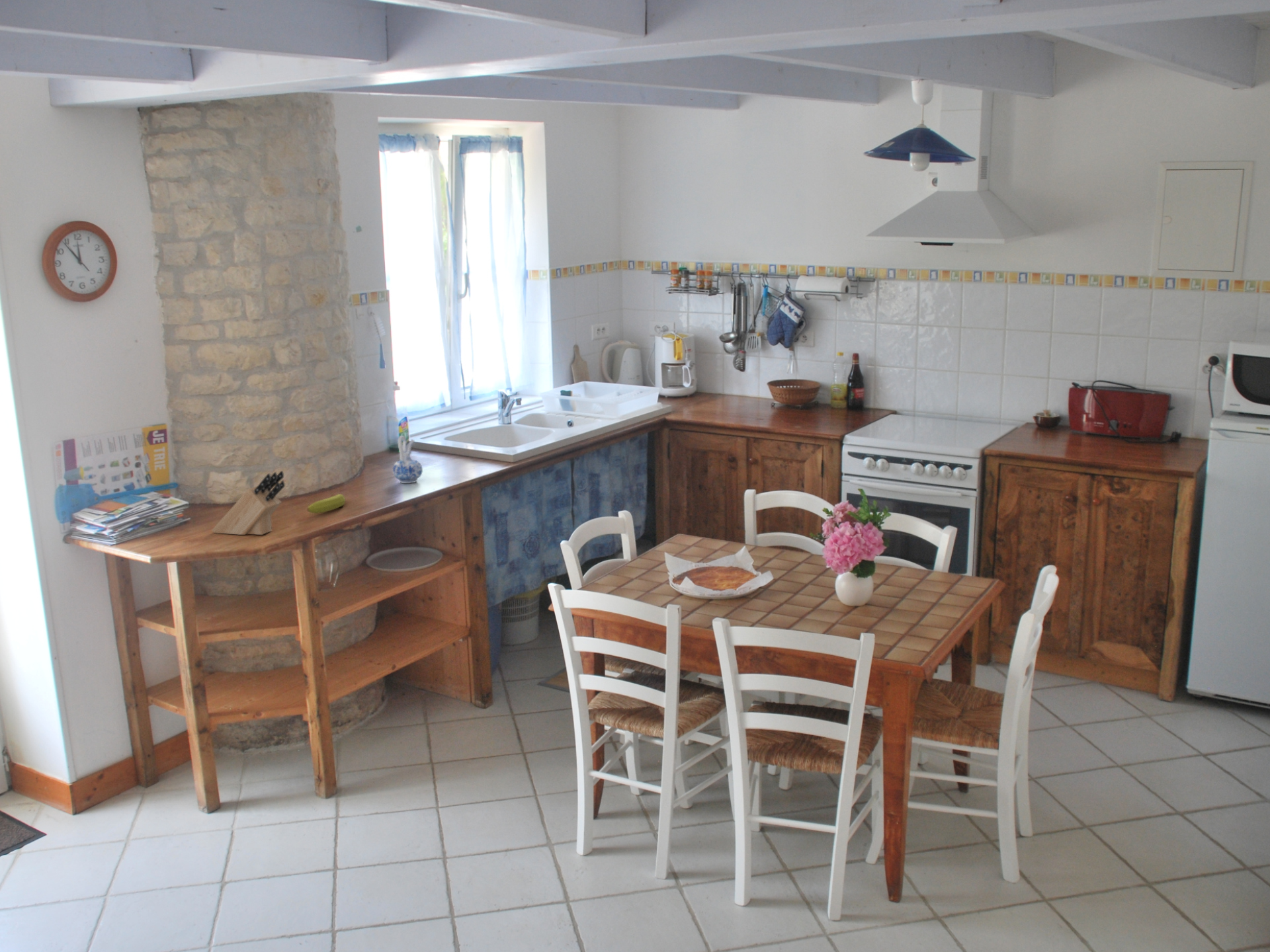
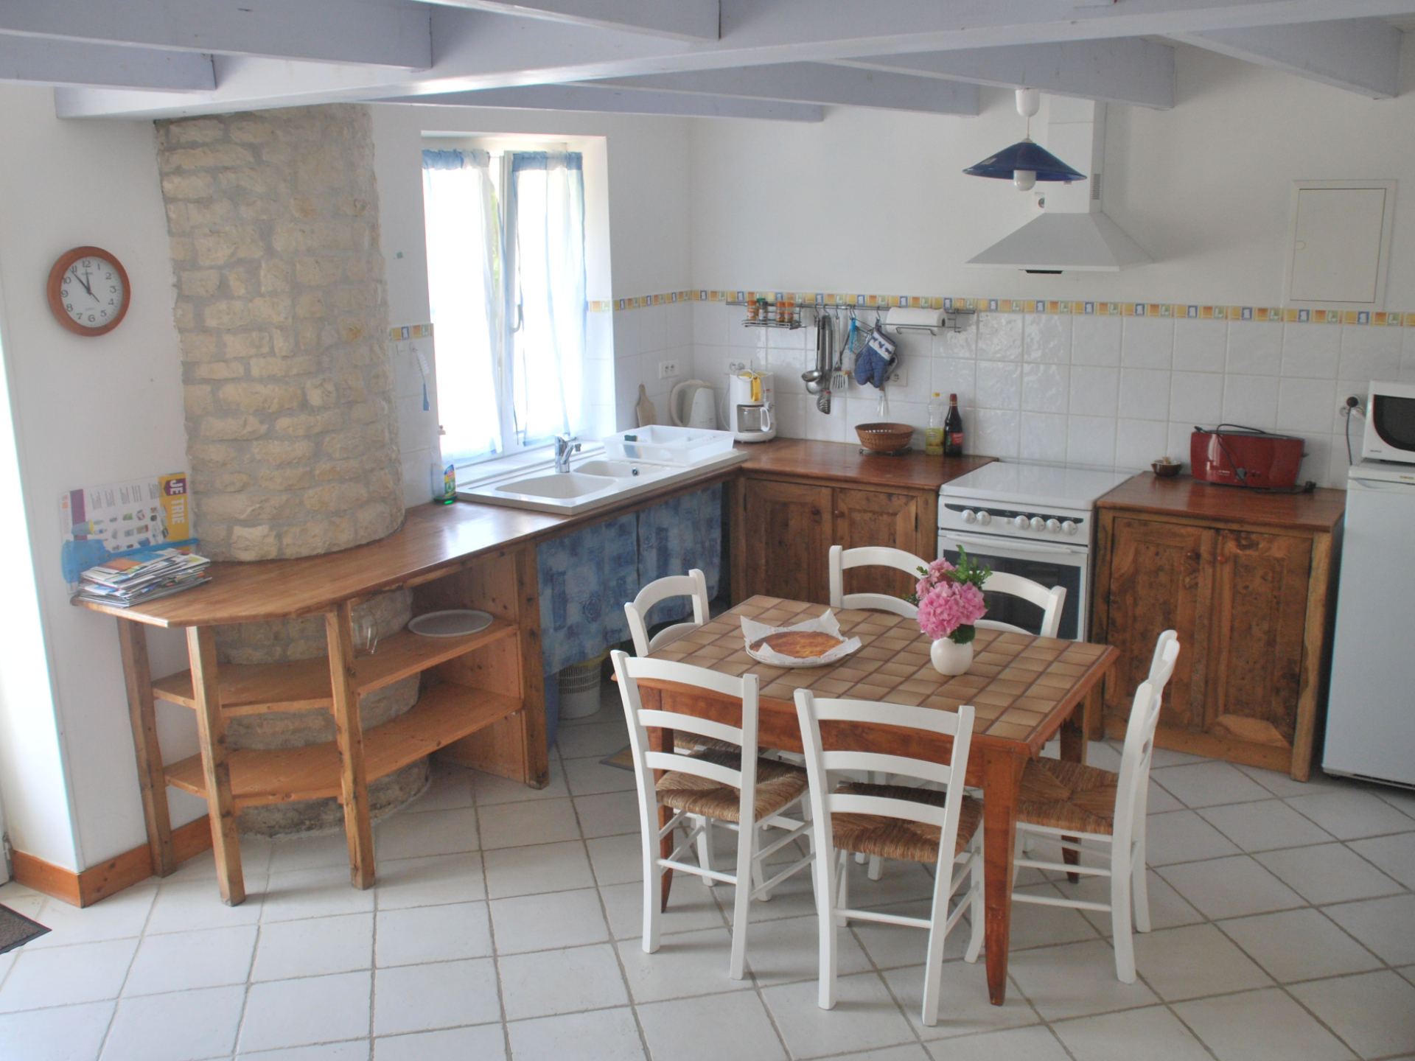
- fruit (325, 502)
- ceramic pitcher (407, 457)
- knife block (250, 501)
